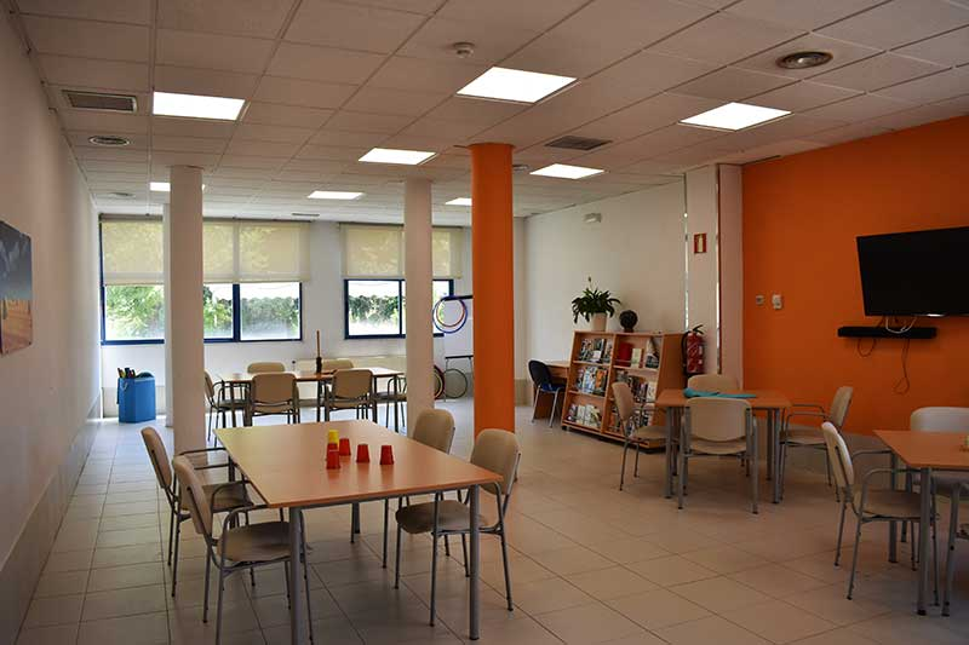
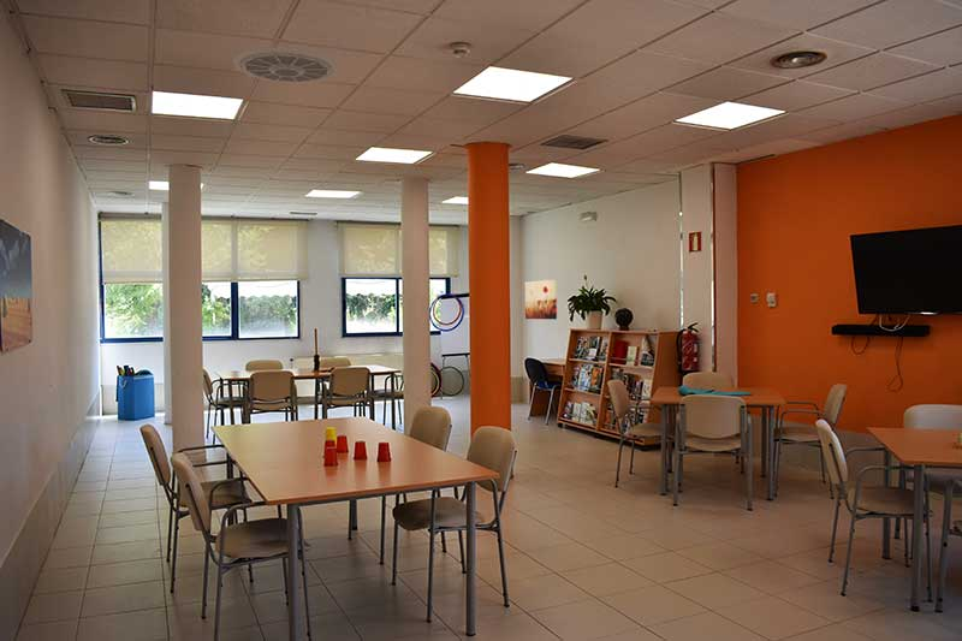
+ wall art (540, 299)
+ ceiling vent (286, 69)
